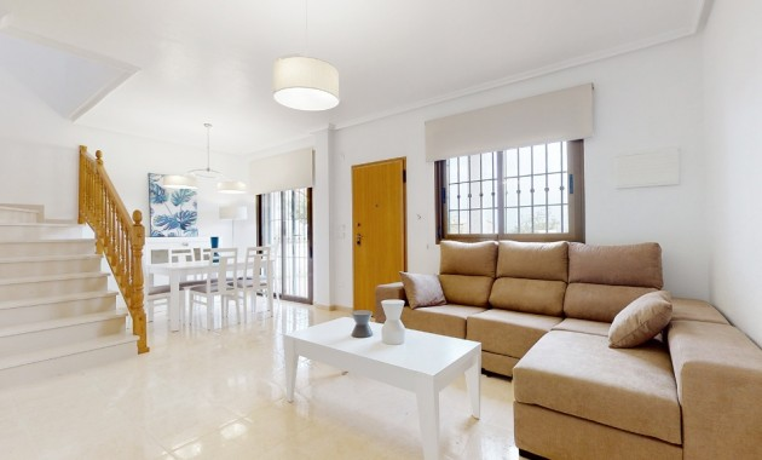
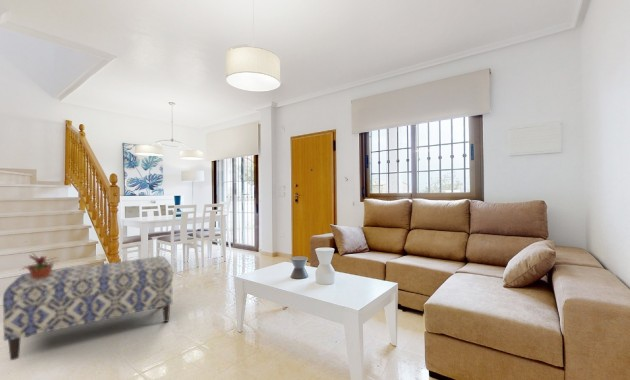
+ potted plant (40, 263)
+ bench (100, 298)
